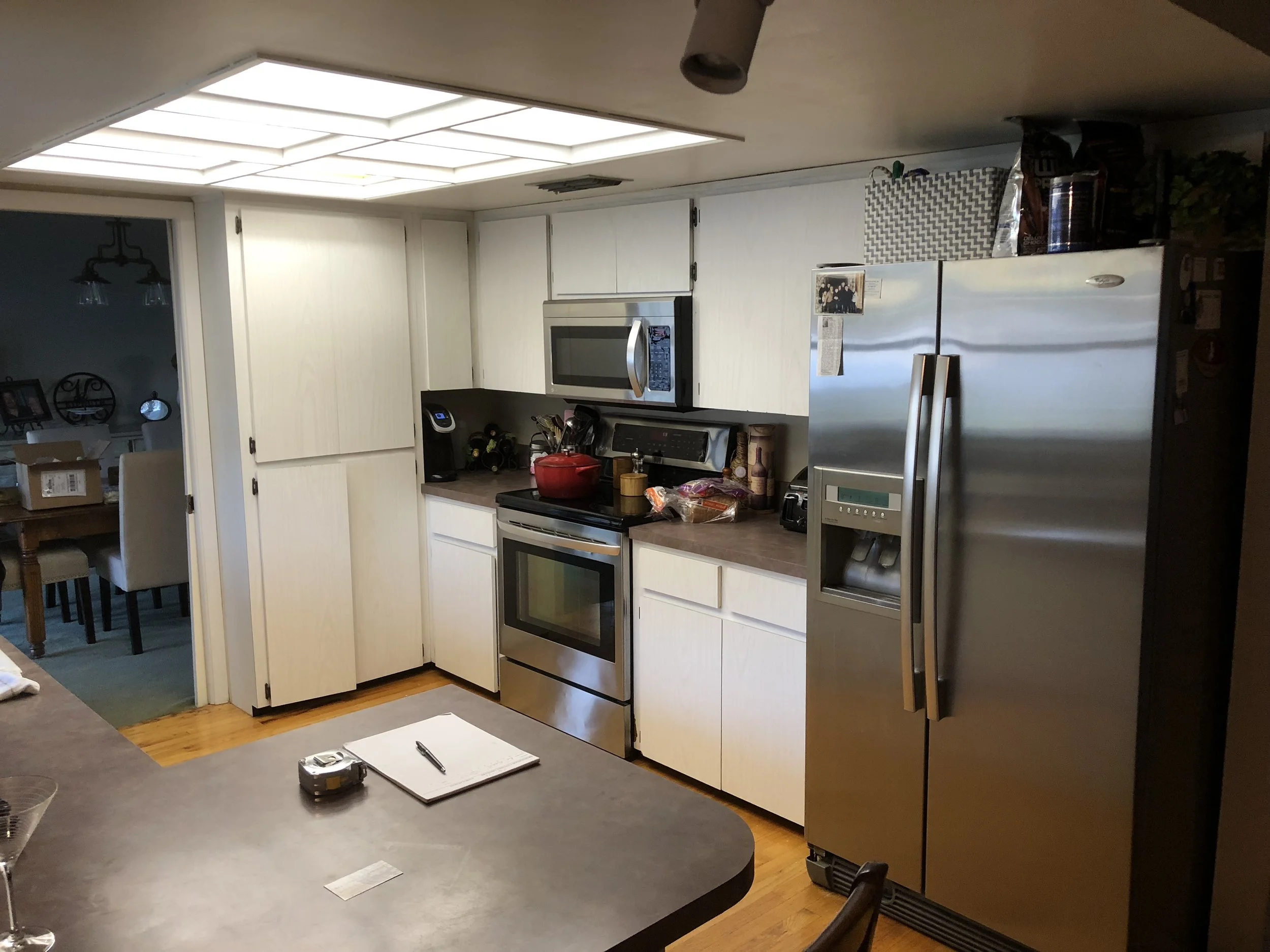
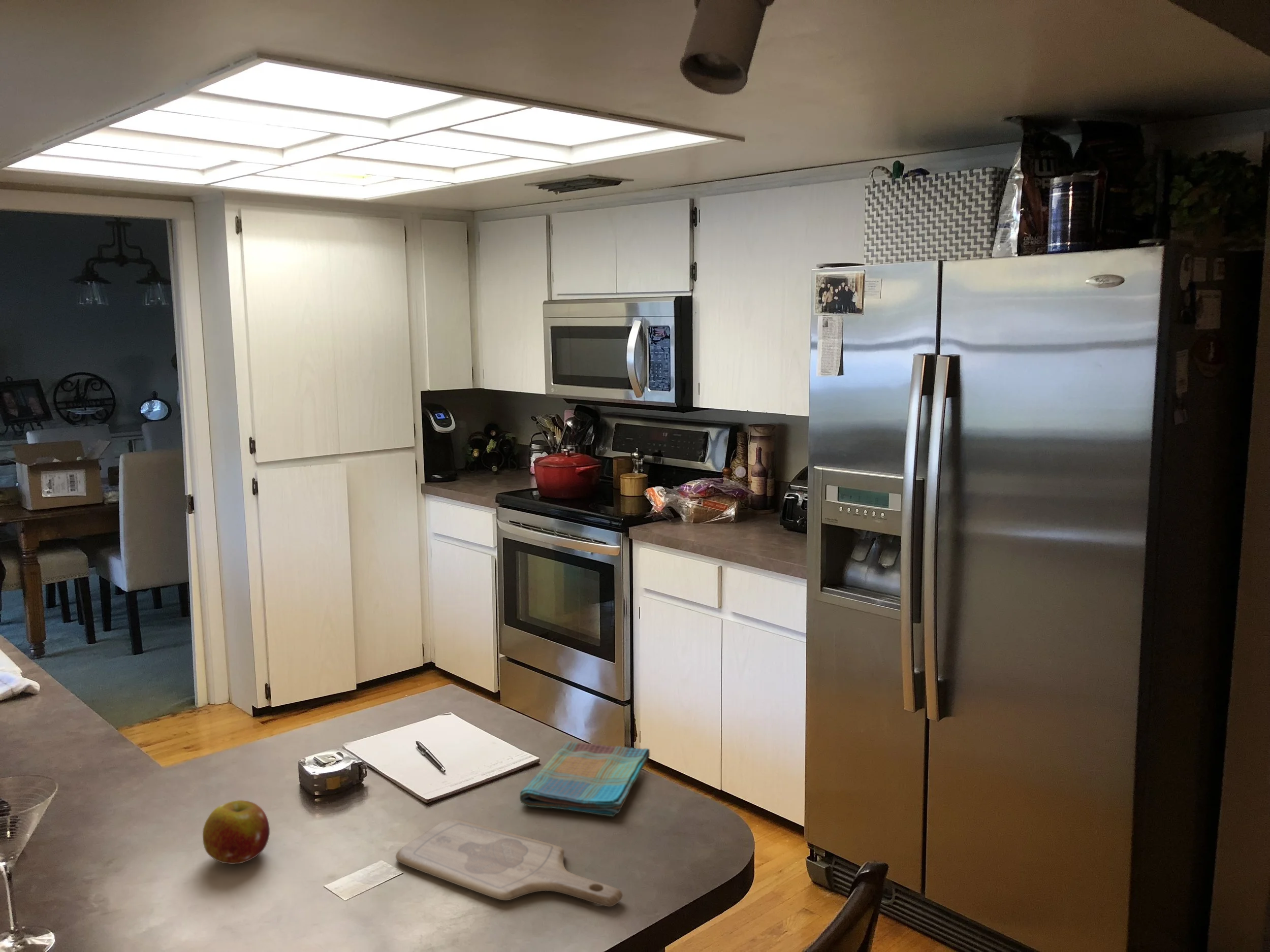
+ cutting board (514, 866)
+ dish towel (588, 774)
+ fruit (236, 832)
